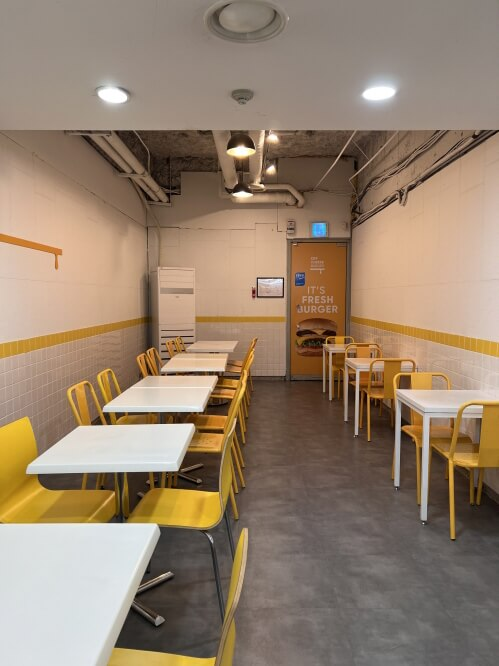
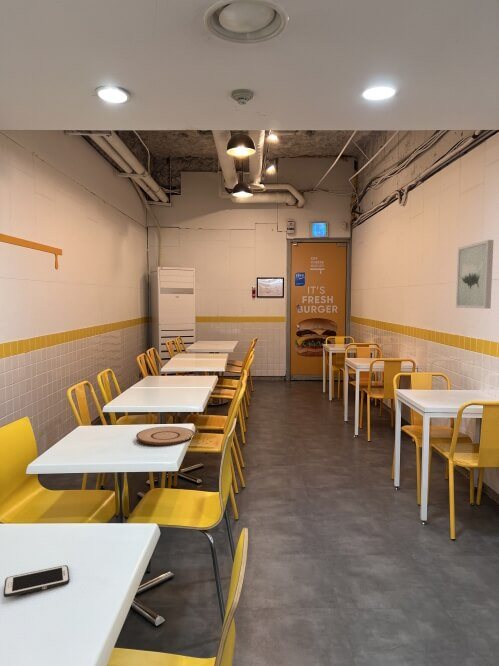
+ cell phone (37, 580)
+ wall art (473, 276)
+ plate (165, 435)
